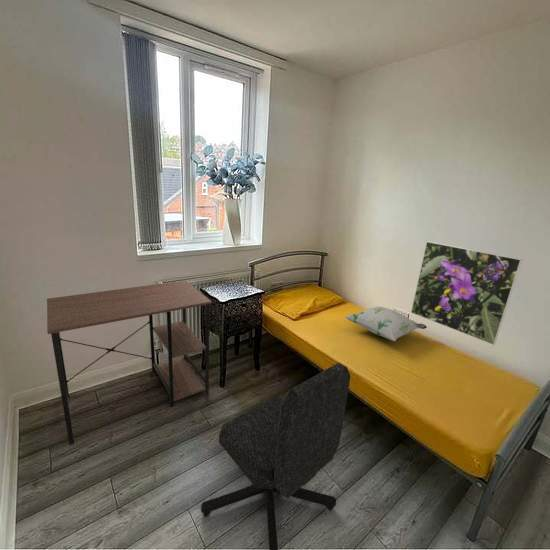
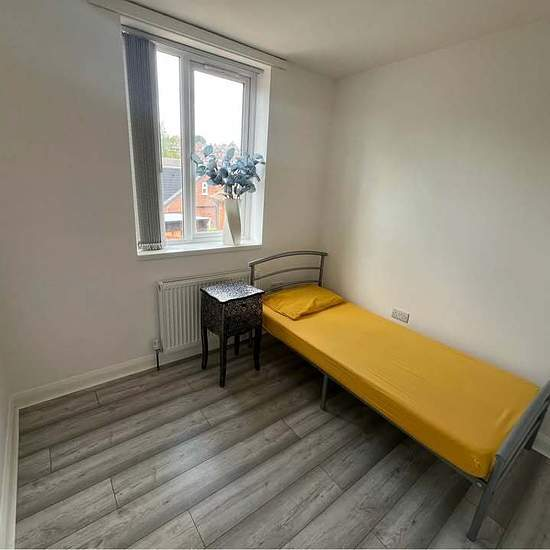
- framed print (458, 289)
- decorative pillow (385, 322)
- desk (134, 354)
- chair (269, 423)
